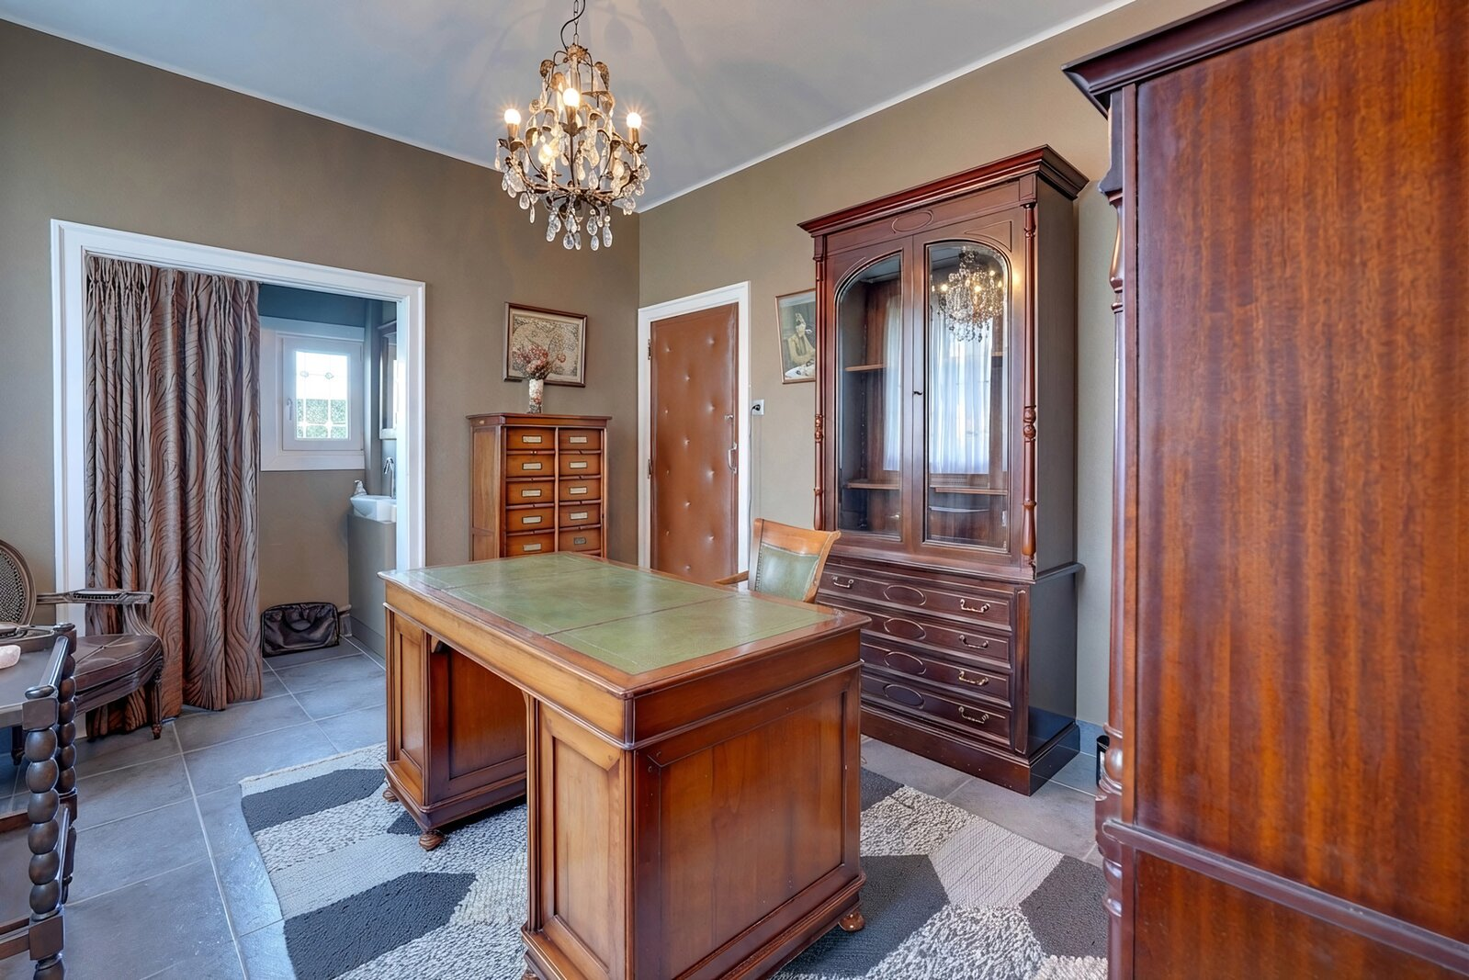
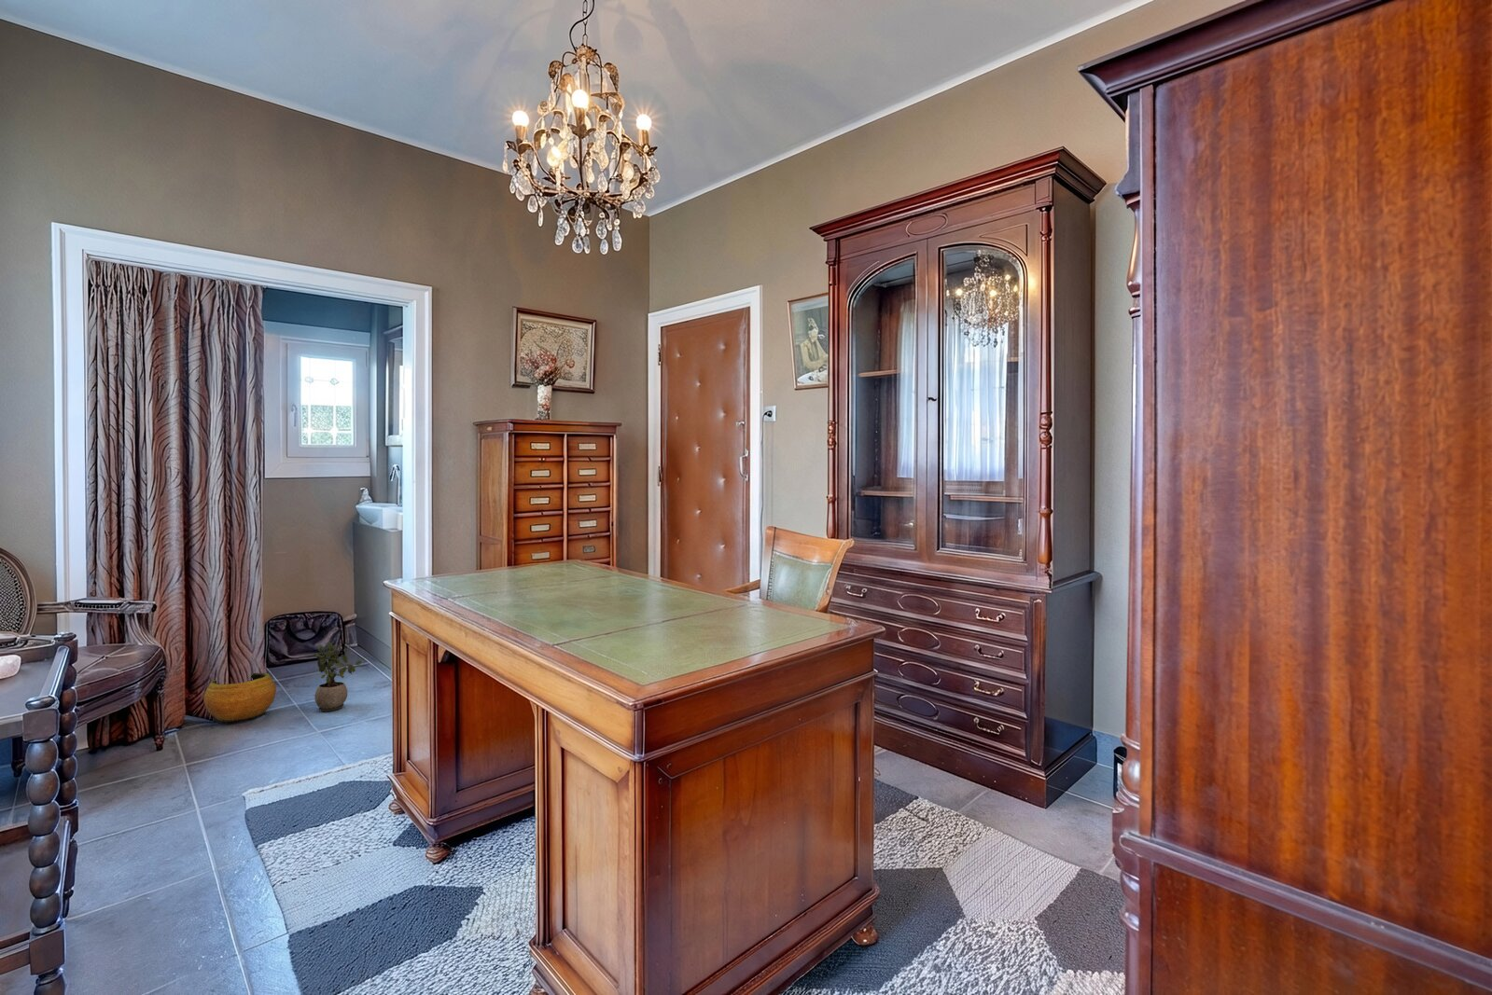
+ clay pot (233, 696)
+ potted plant (337, 675)
